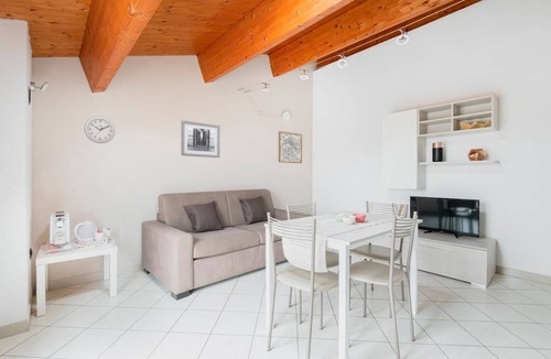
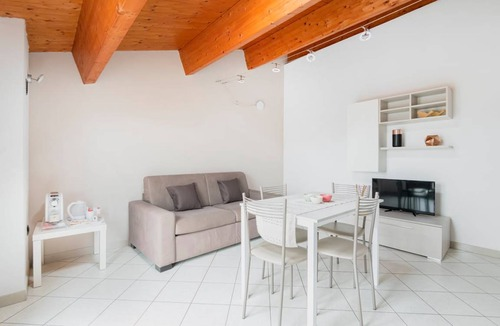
- wall art (290, 148)
- wall art (201, 140)
- wall clock (99, 130)
